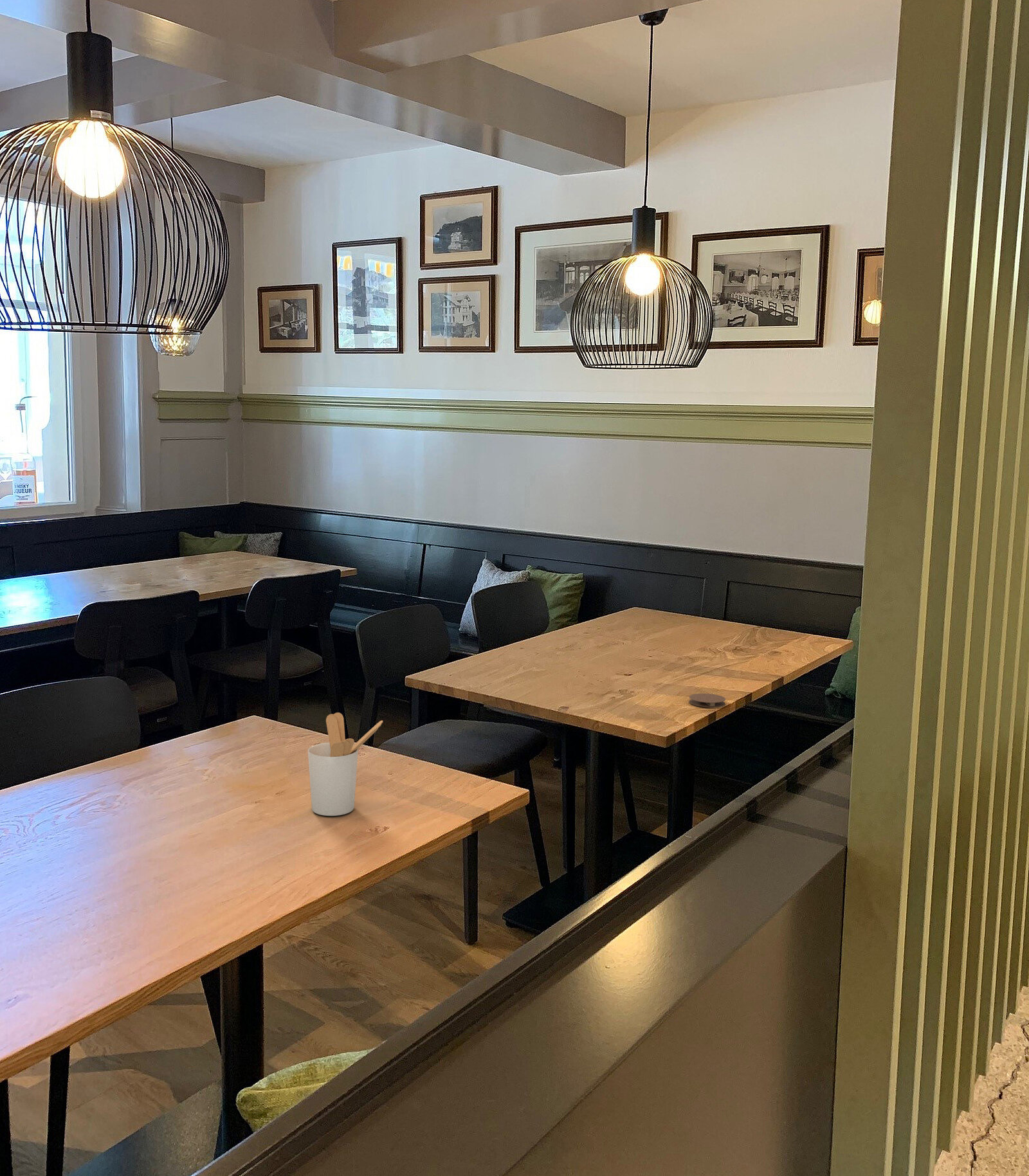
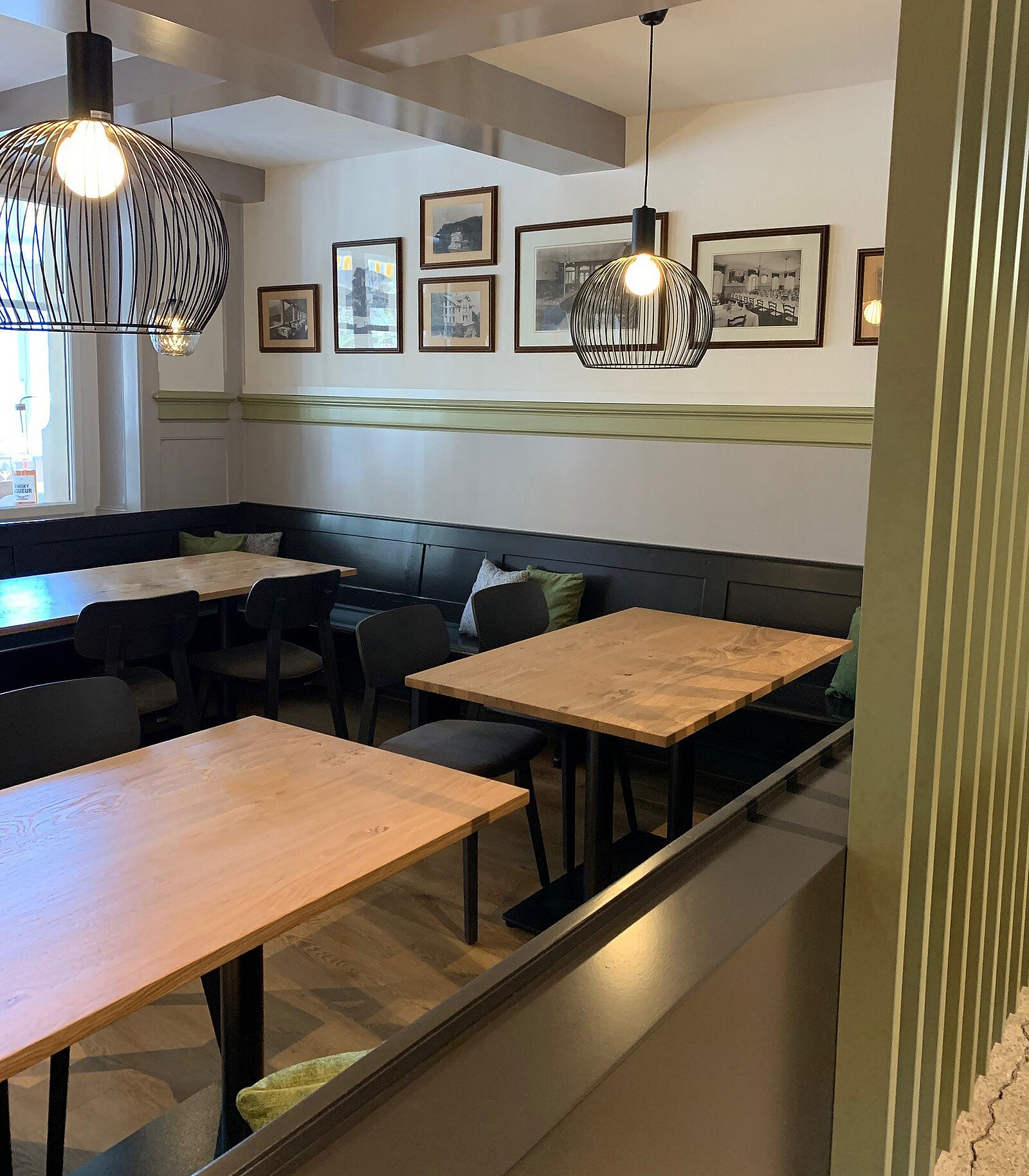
- coaster (707, 700)
- utensil holder (346, 764)
